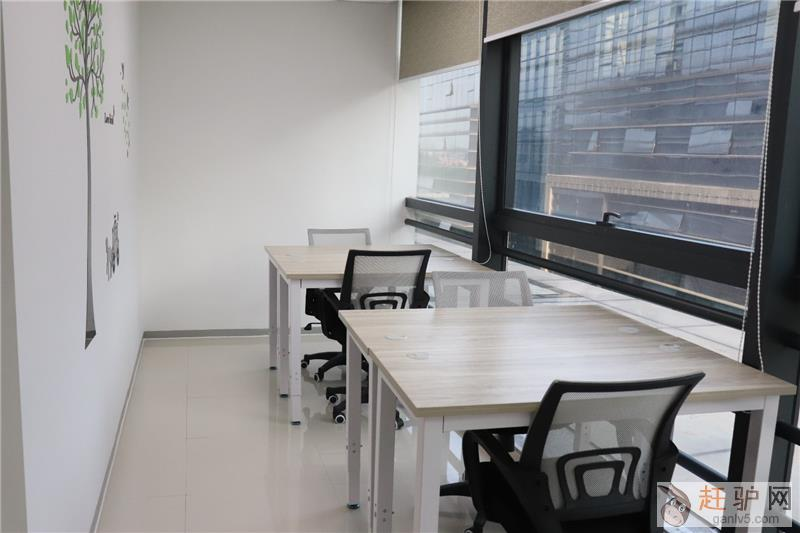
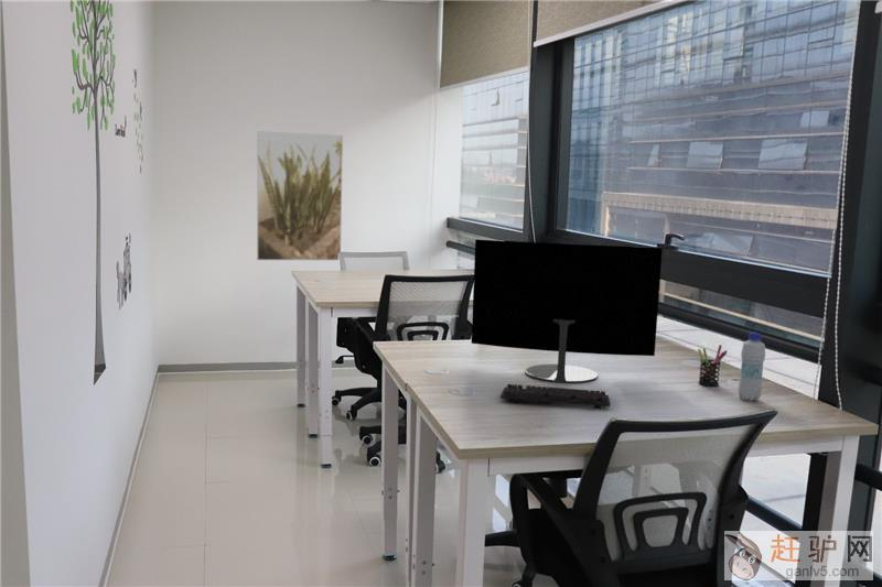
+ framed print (300, 197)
+ bottle (752, 366)
+ monitor (562, 309)
+ pen holder (709, 363)
+ keyboard (555, 394)
